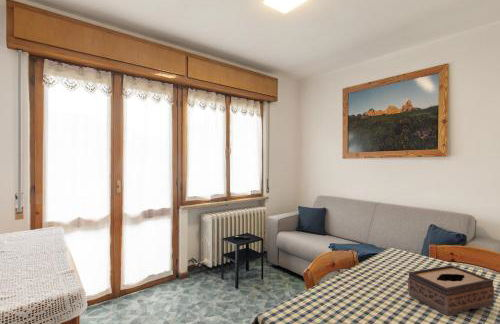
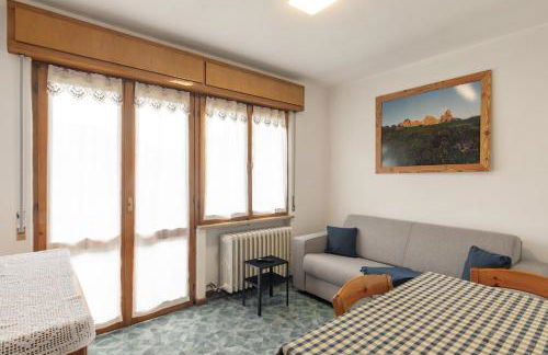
- tissue box (449, 288)
